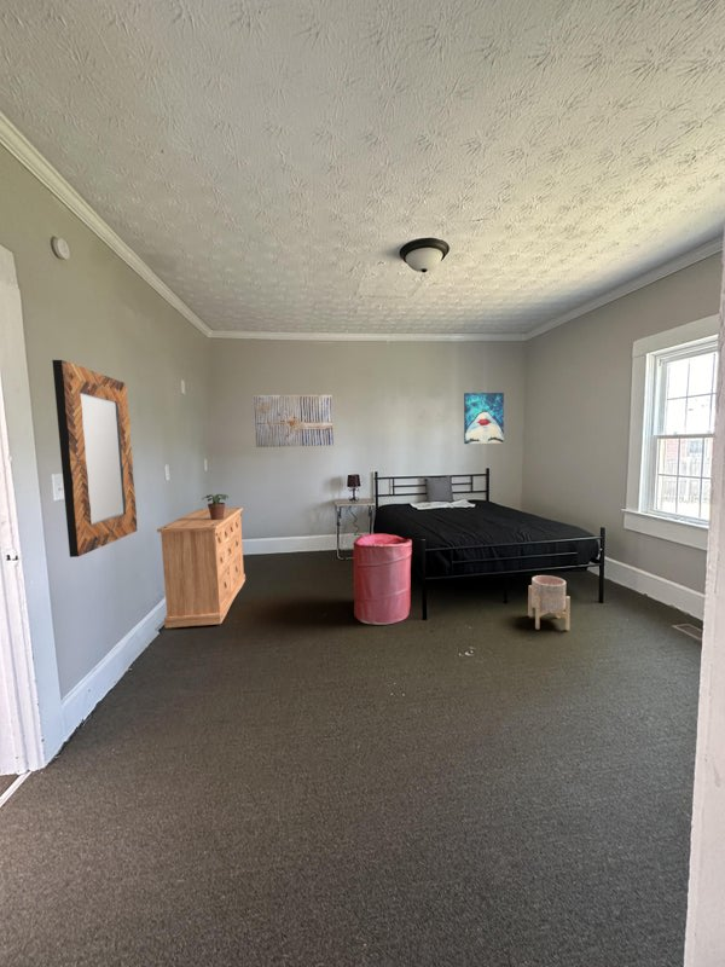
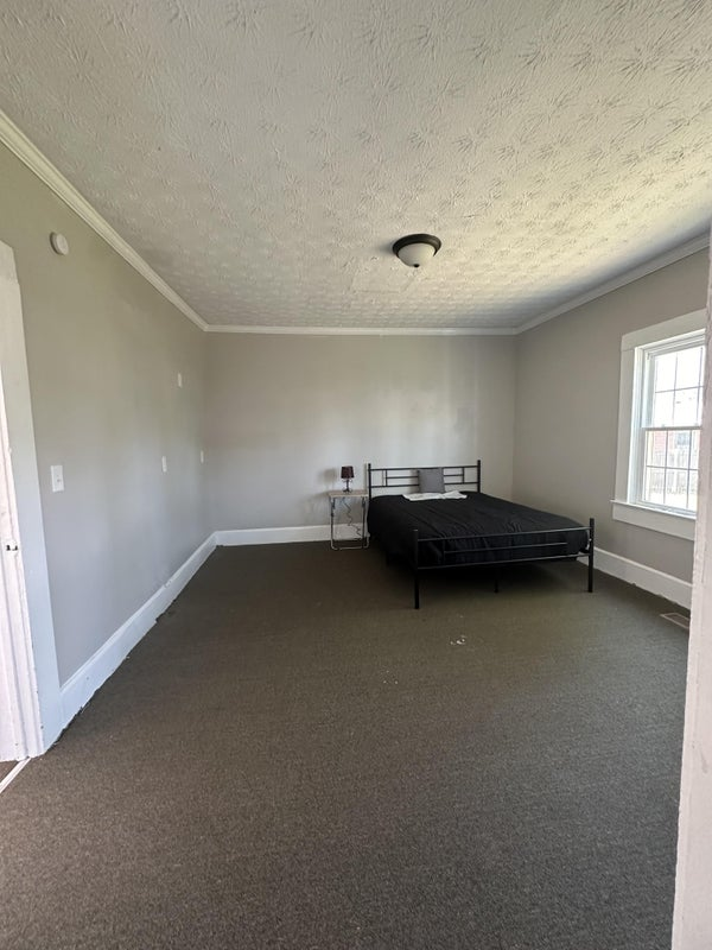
- wall art (294, 421)
- dresser (208, 558)
- potted plant (215, 506)
- laundry hamper (382, 574)
- wall art (483, 418)
- planter (547, 601)
- home mirror (102, 459)
